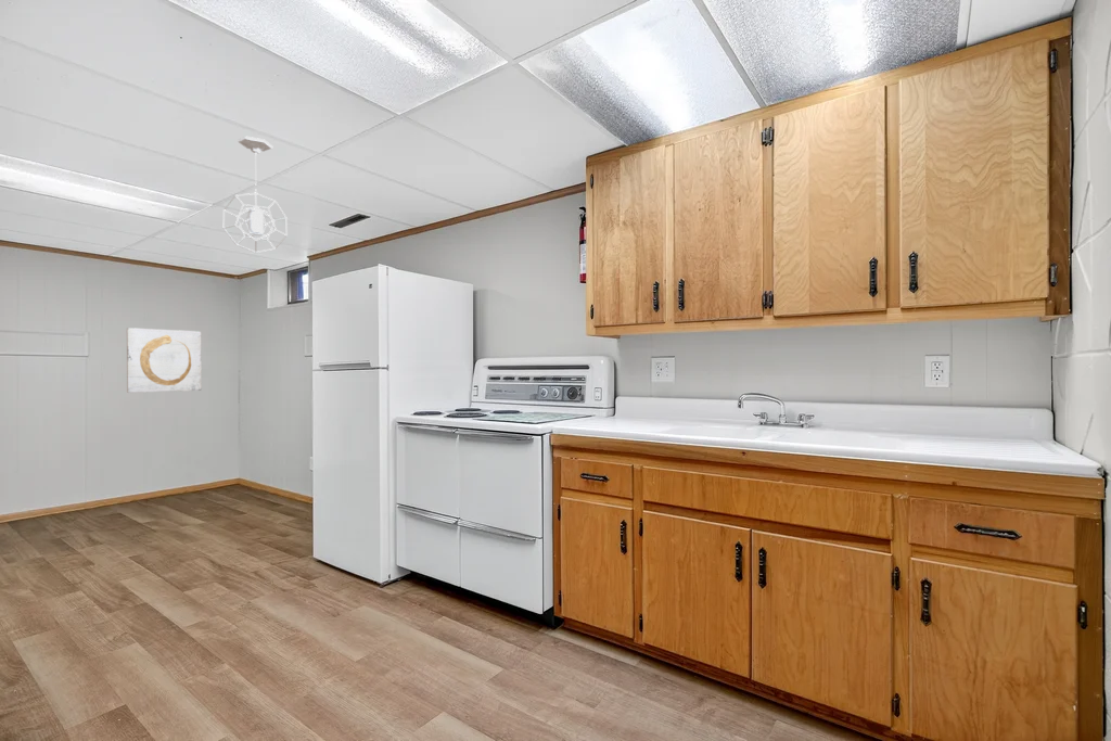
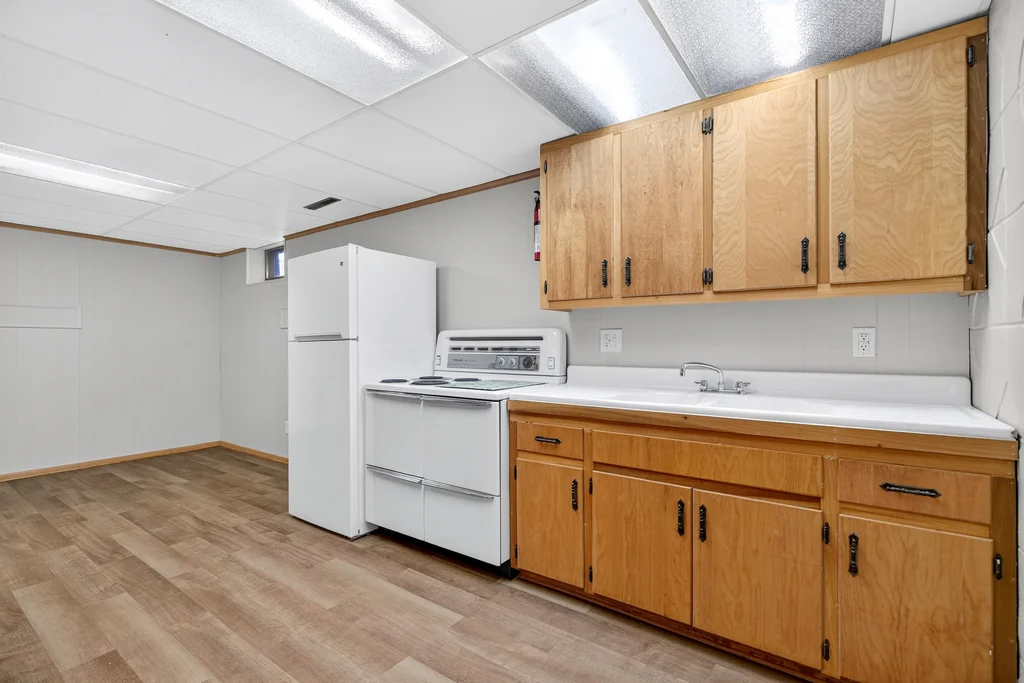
- wall art (165, 360)
- pendant light (255, 197)
